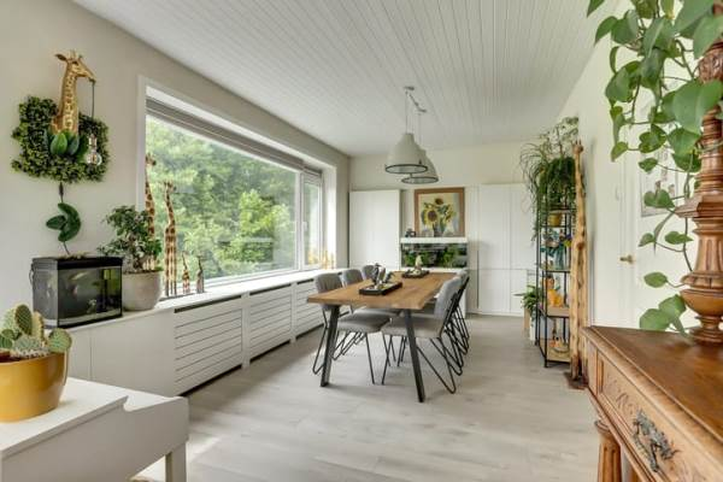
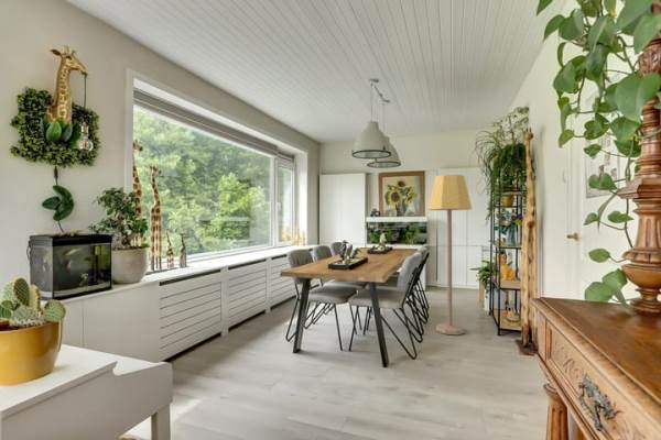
+ lamp (449, 253)
